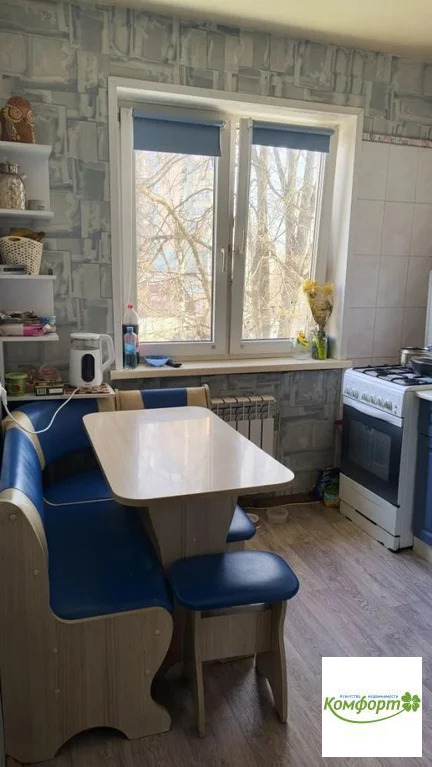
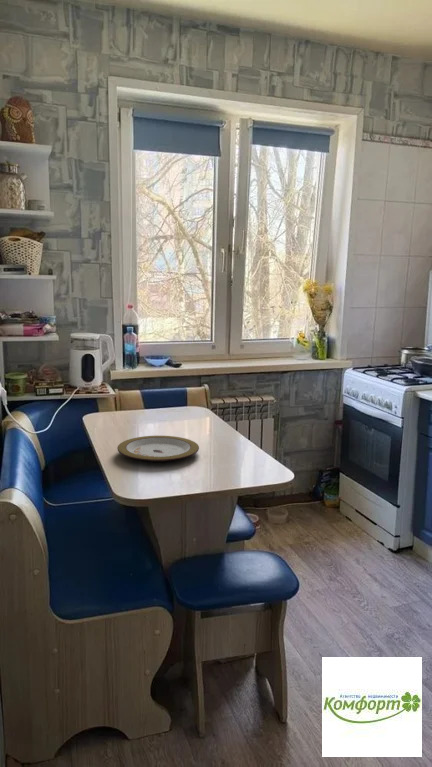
+ plate (158, 449)
